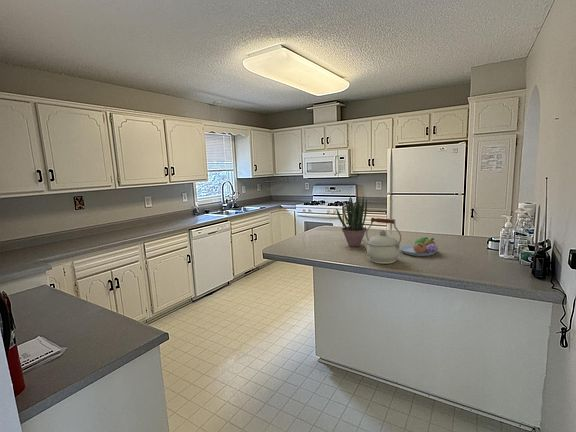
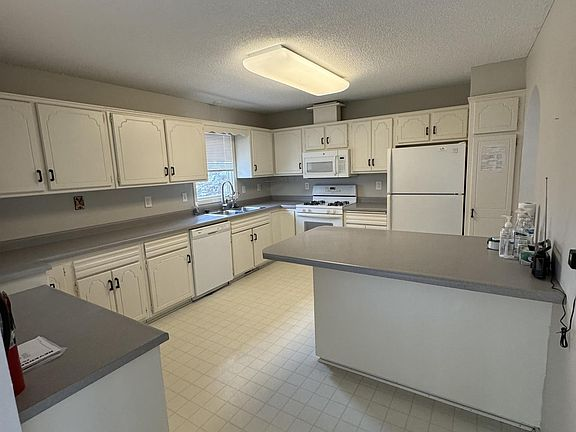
- fruit bowl (419, 244)
- kettle (380, 239)
- potted plant (353, 220)
